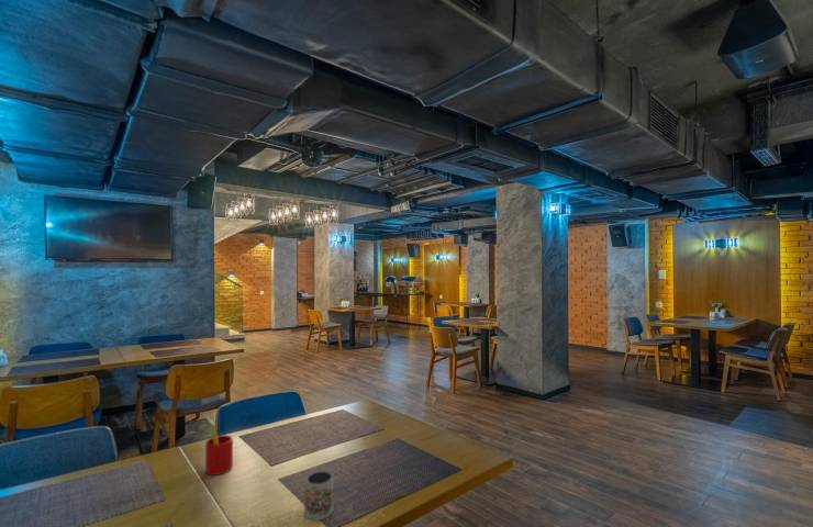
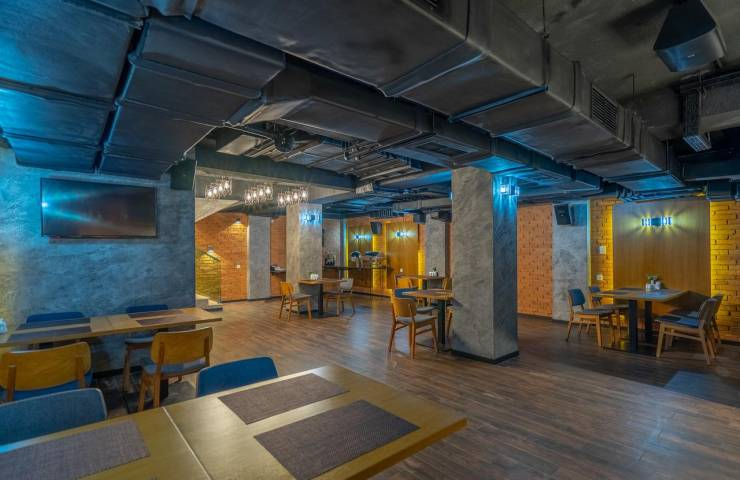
- straw (218, 445)
- mug (319, 491)
